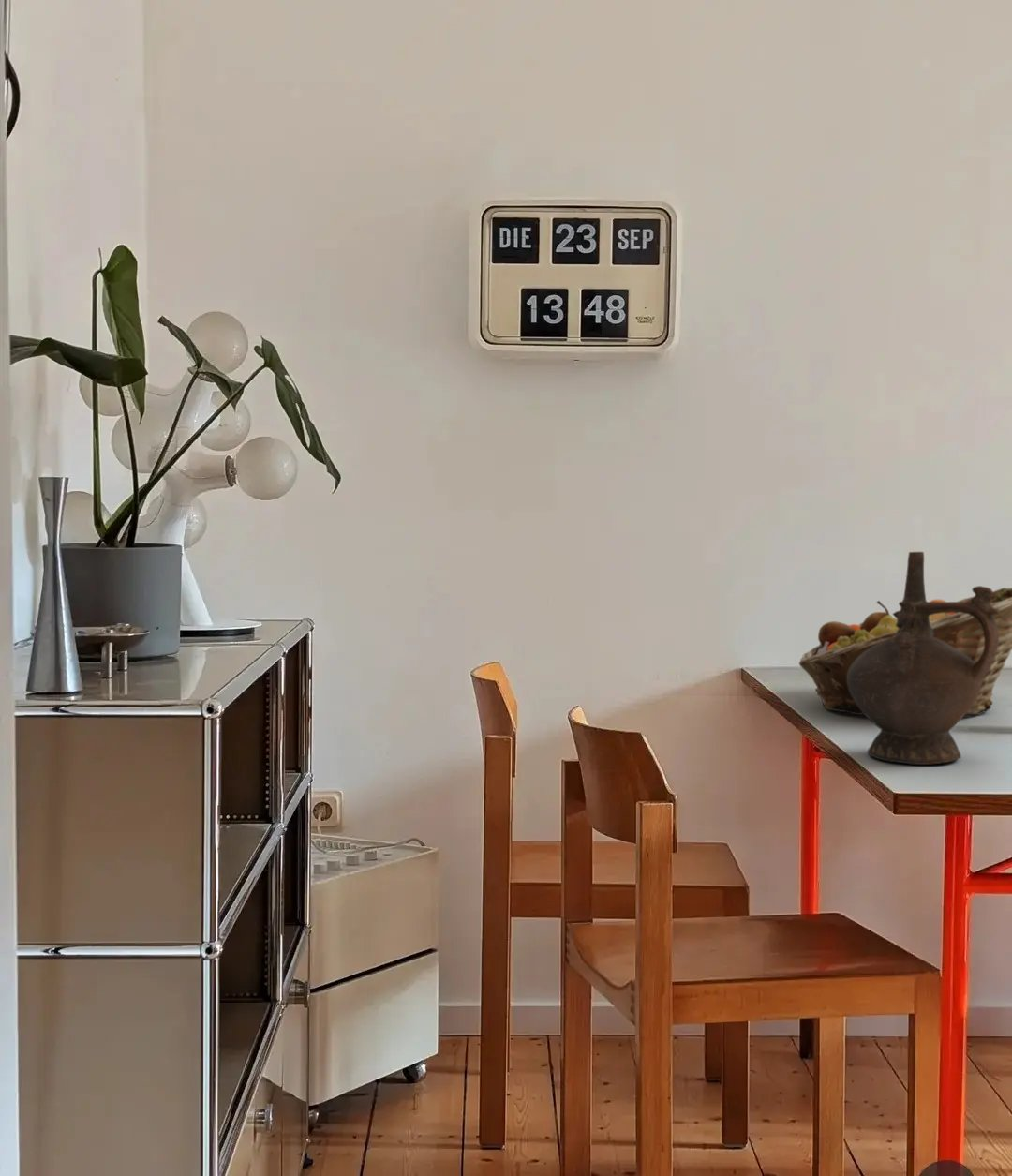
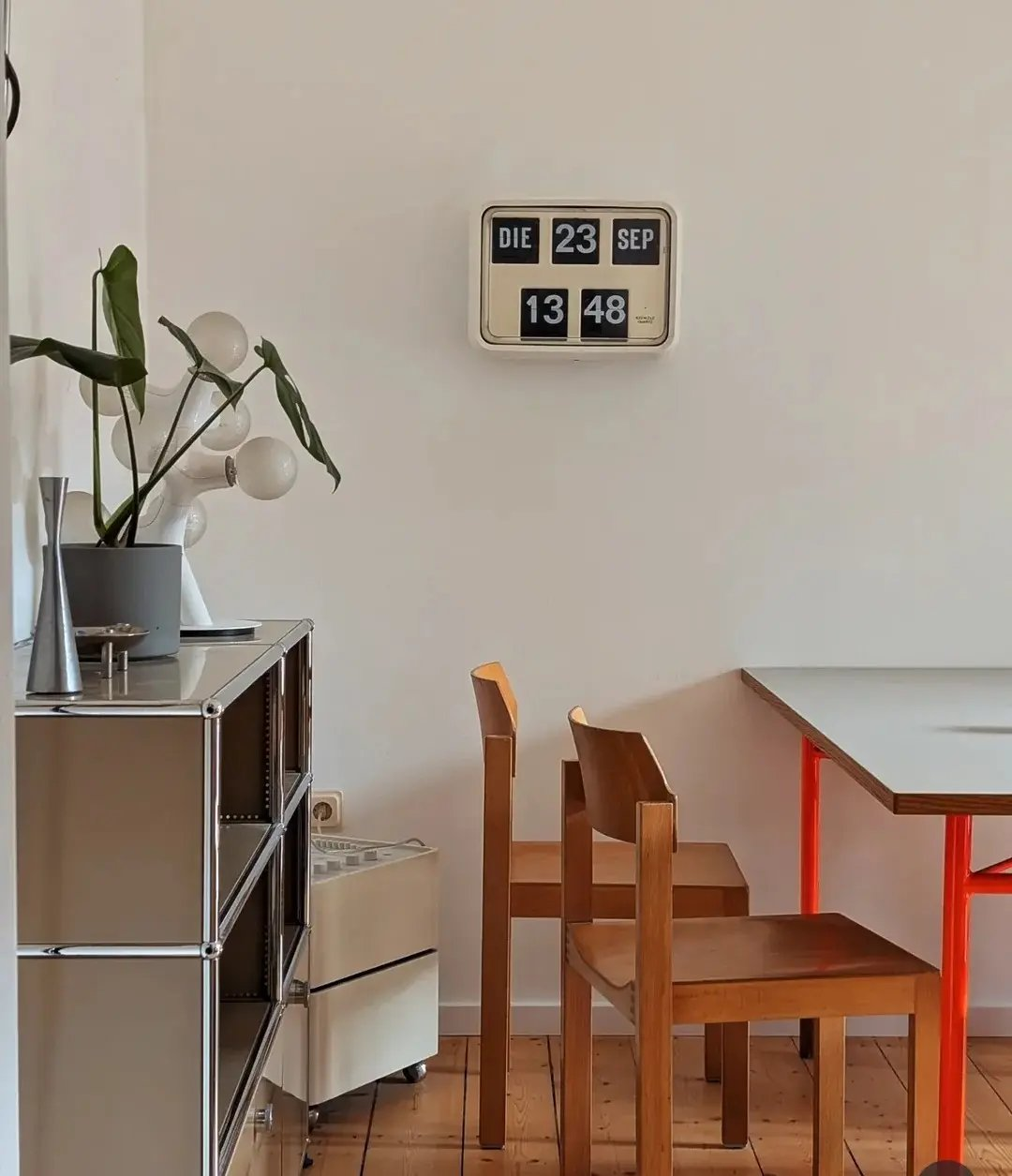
- ceremonial vessel (922, 654)
- fruit basket (933, 636)
